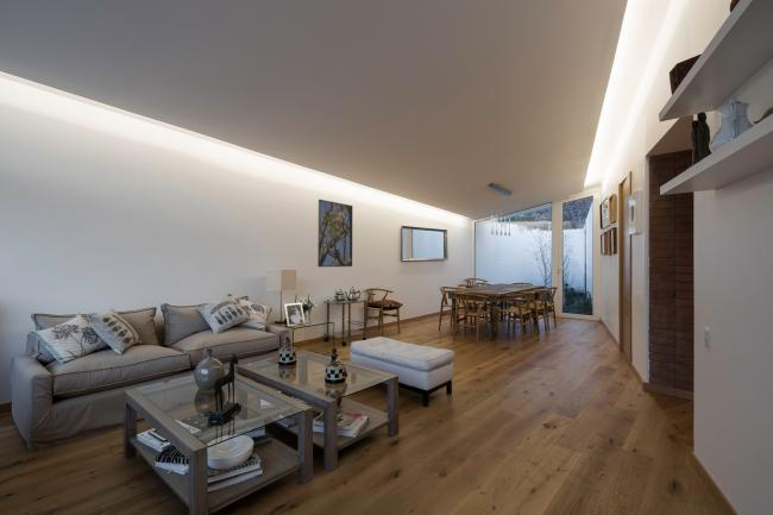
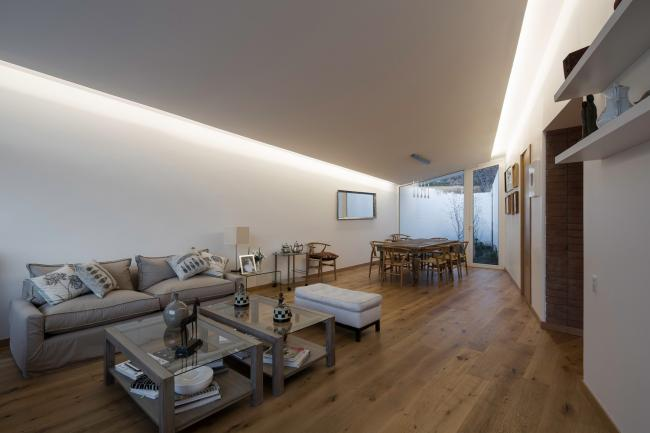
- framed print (335, 234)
